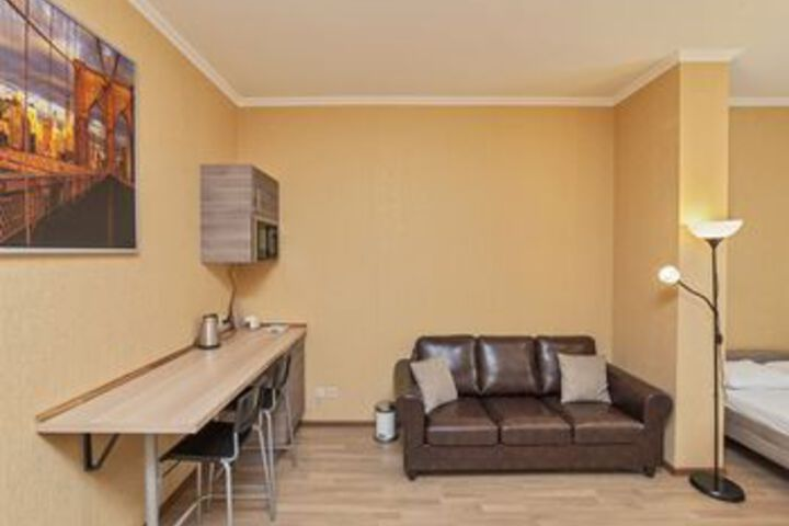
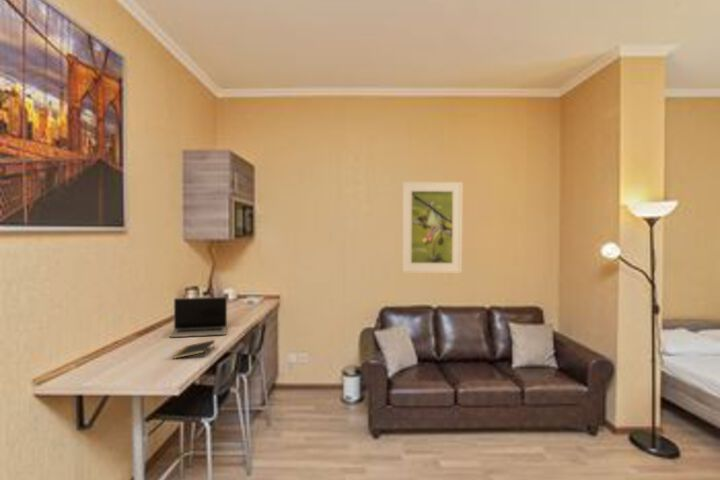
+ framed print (431, 227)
+ laptop (199, 316)
+ notepad (194, 349)
